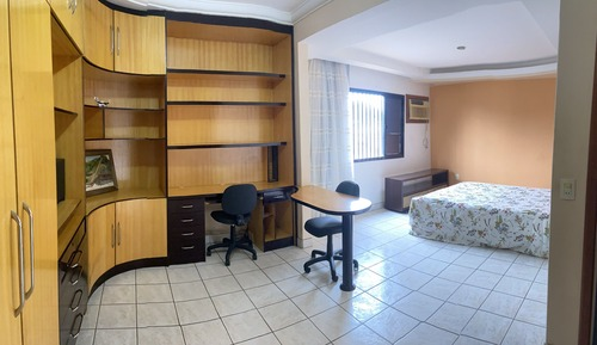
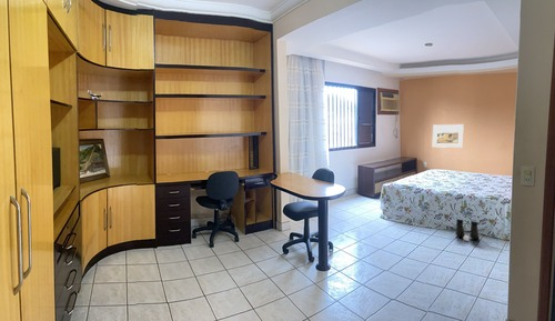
+ boots (471, 228)
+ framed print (447, 136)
